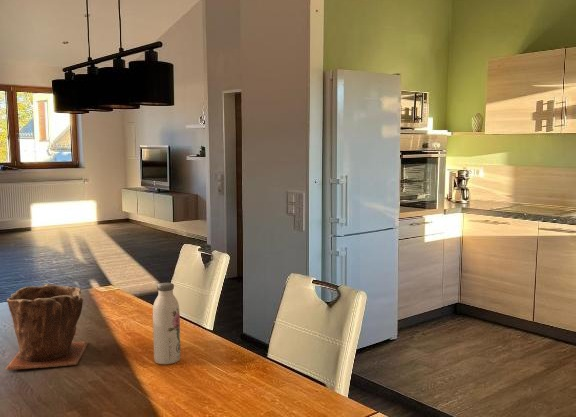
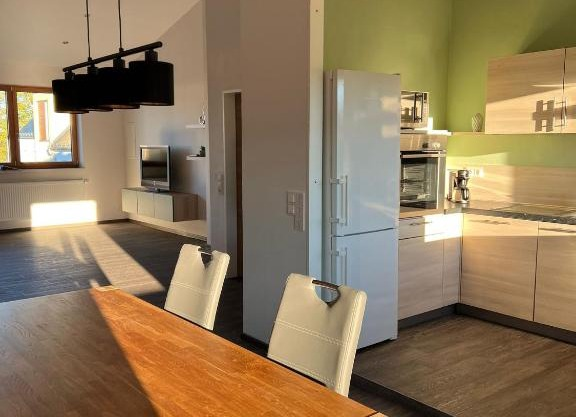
- water bottle (166, 322)
- plant pot (47, 322)
